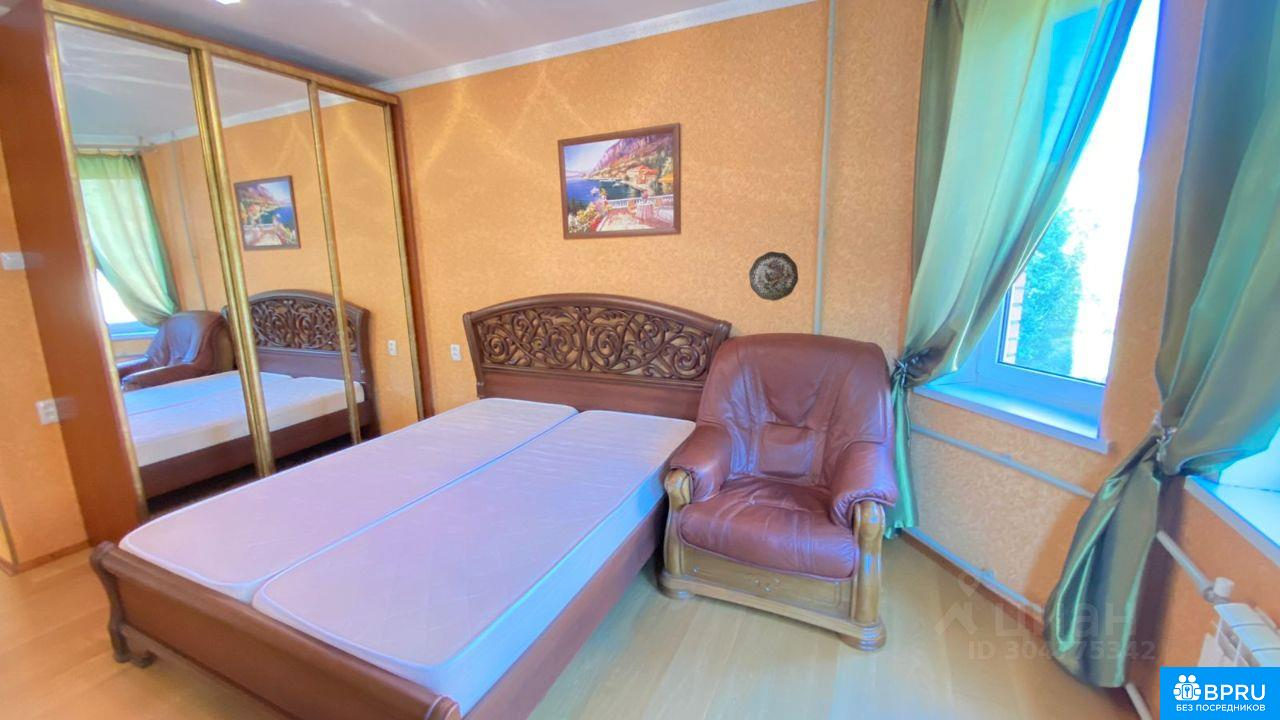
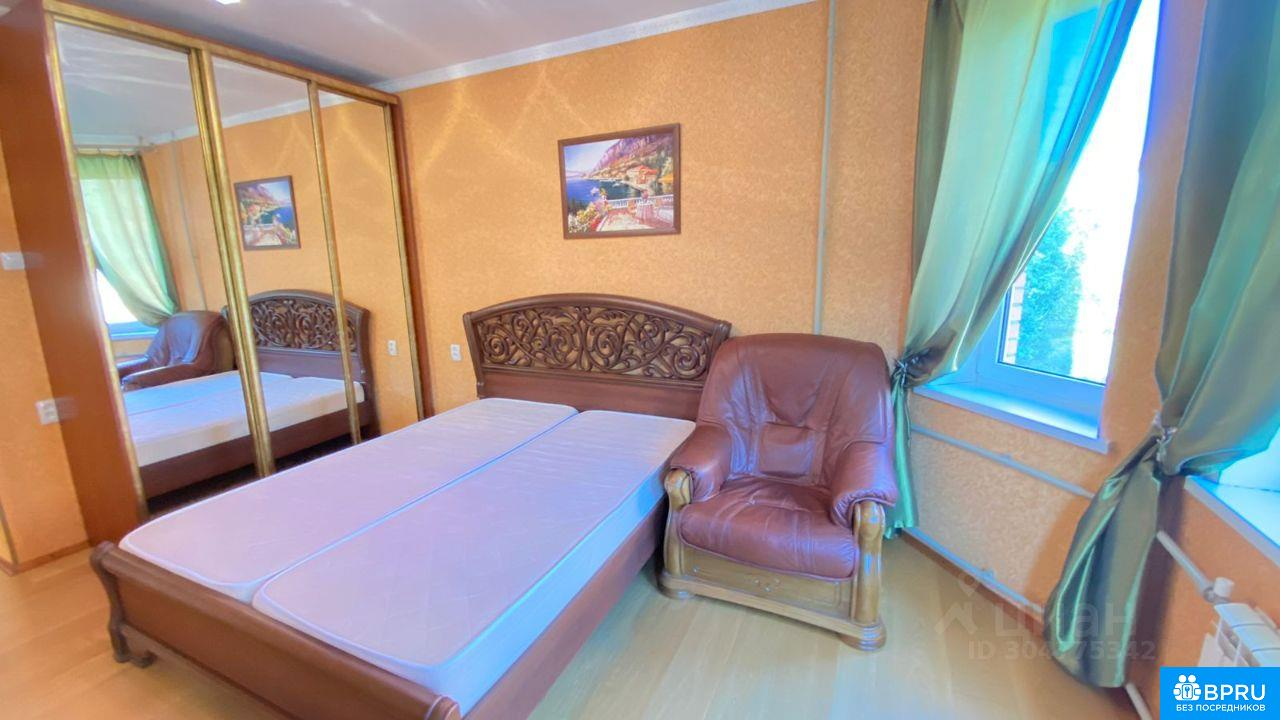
- decorative plate (773, 276)
